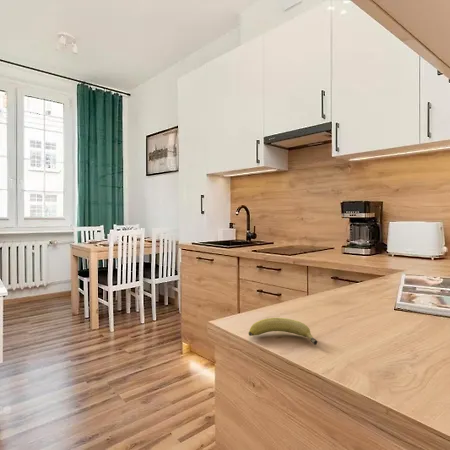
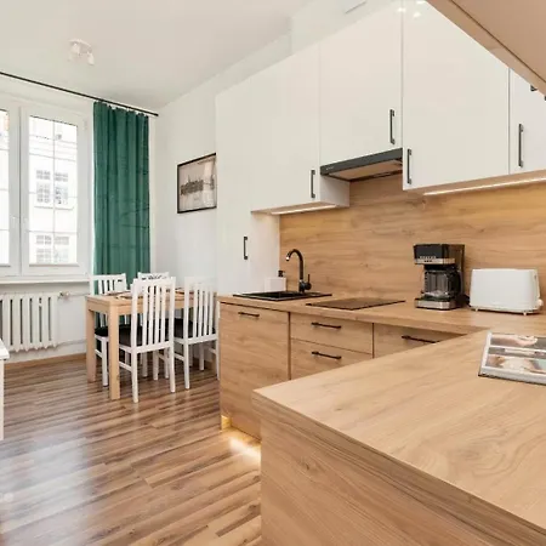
- fruit (283, 329)
